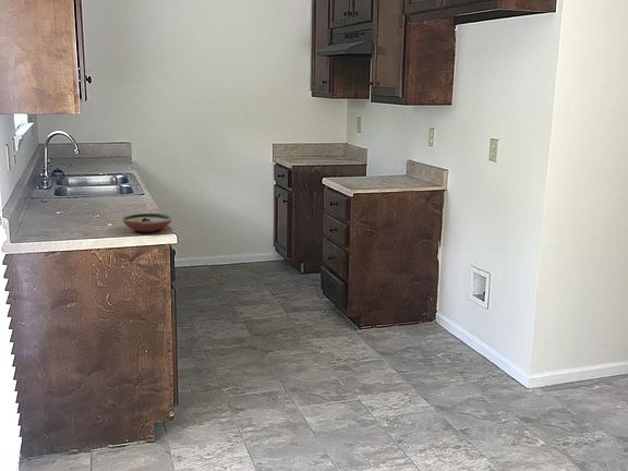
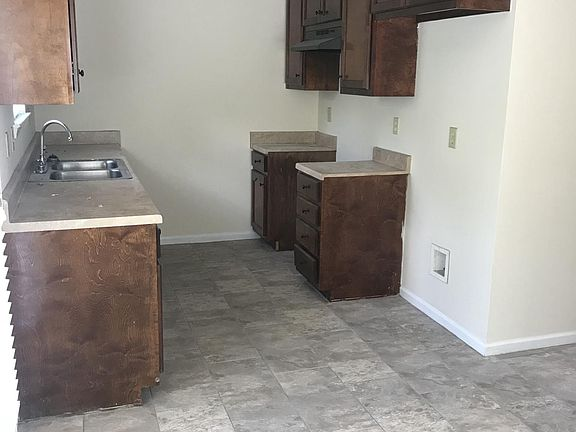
- decorative bowl (147, 224)
